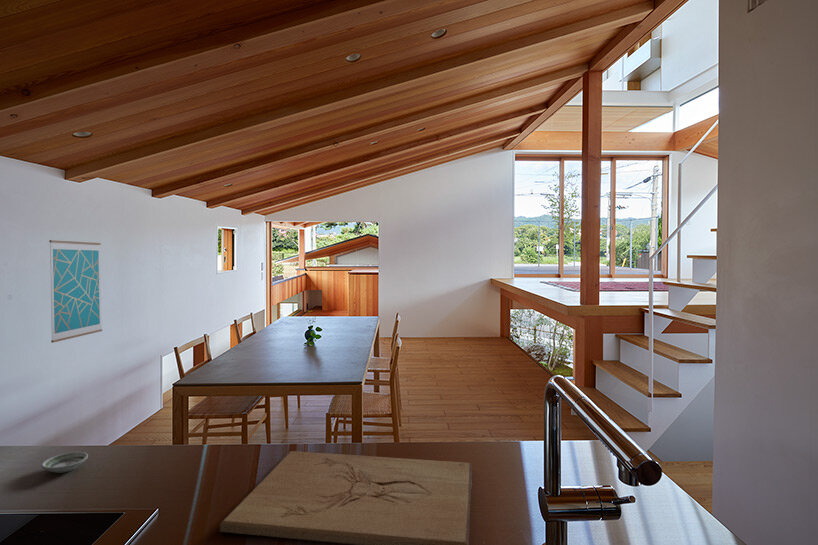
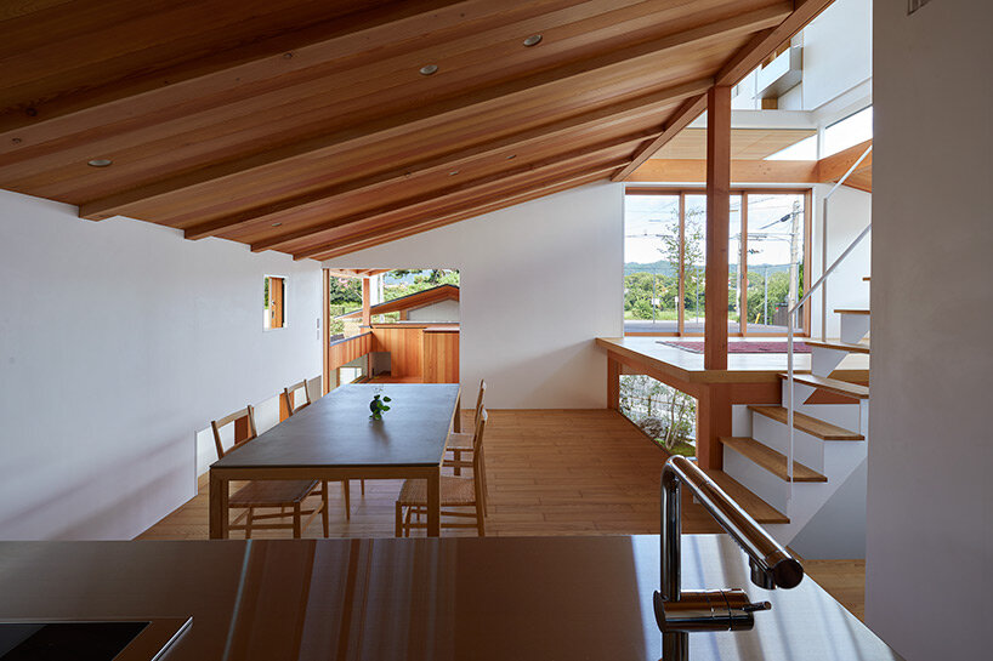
- wall art (77, 289)
- saucer (65, 463)
- cutting board (361, 492)
